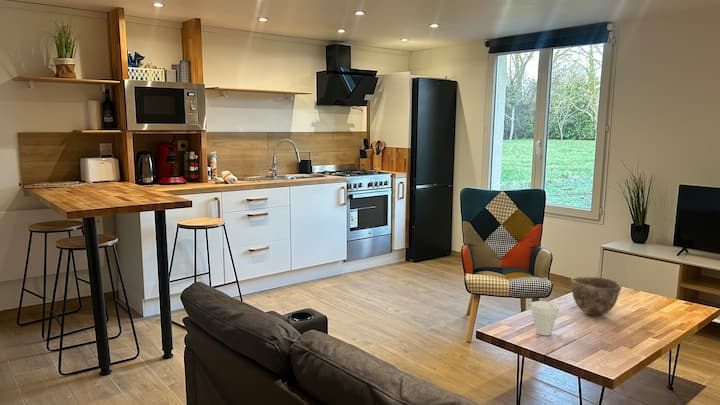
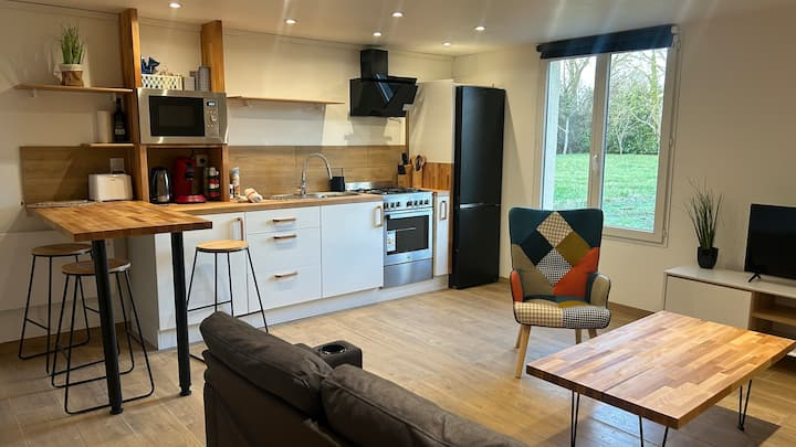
- bowl (594, 297)
- cup (544, 318)
